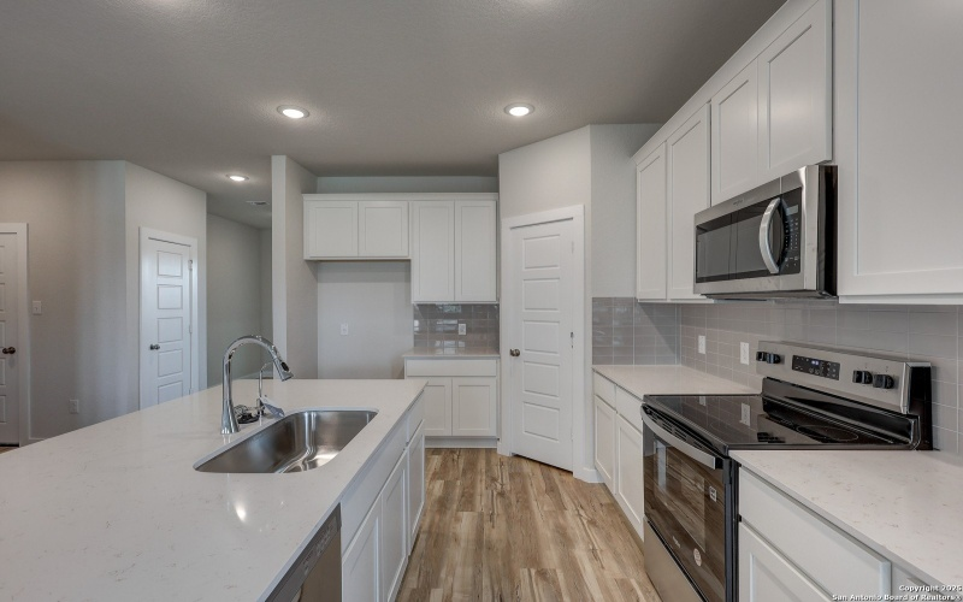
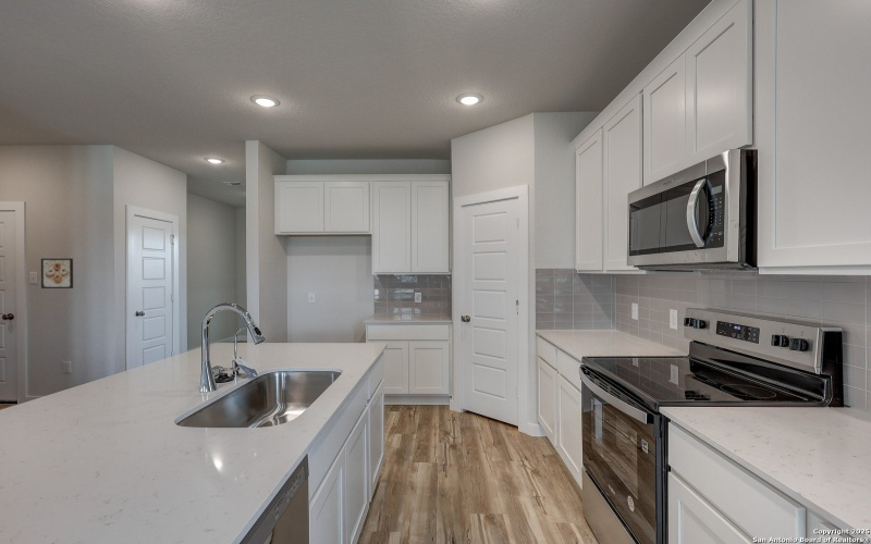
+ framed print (57, 273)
